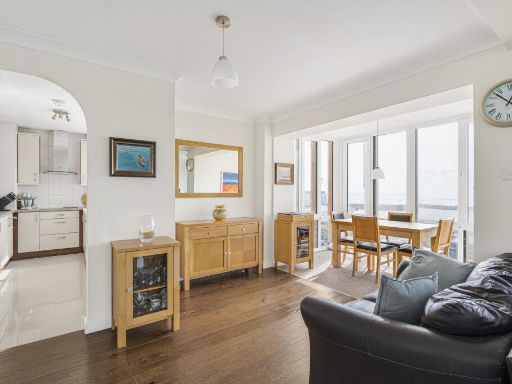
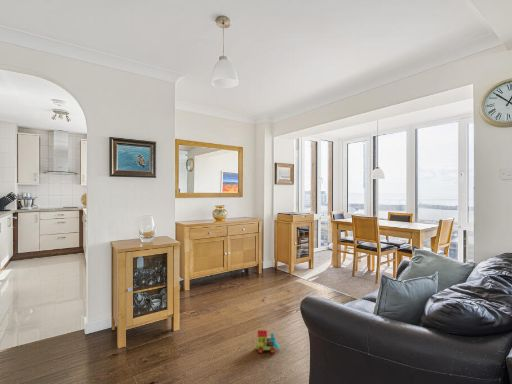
+ toy train (267, 340)
